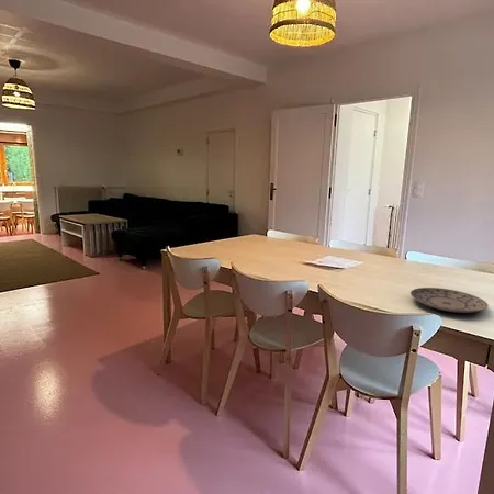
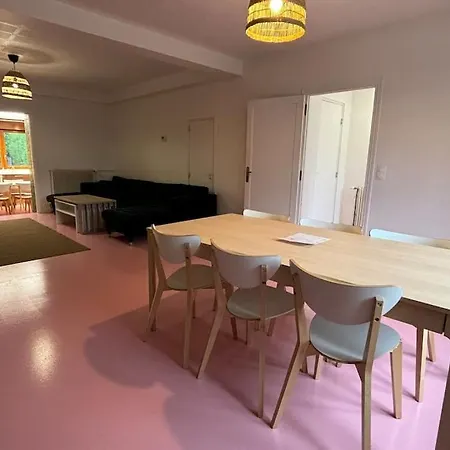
- plate (447, 301)
